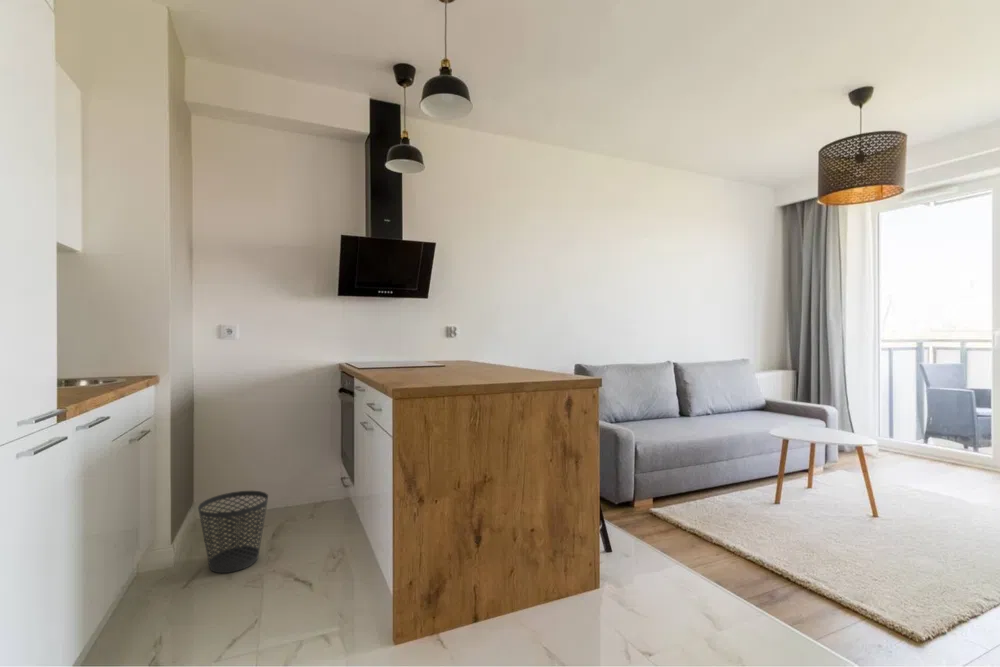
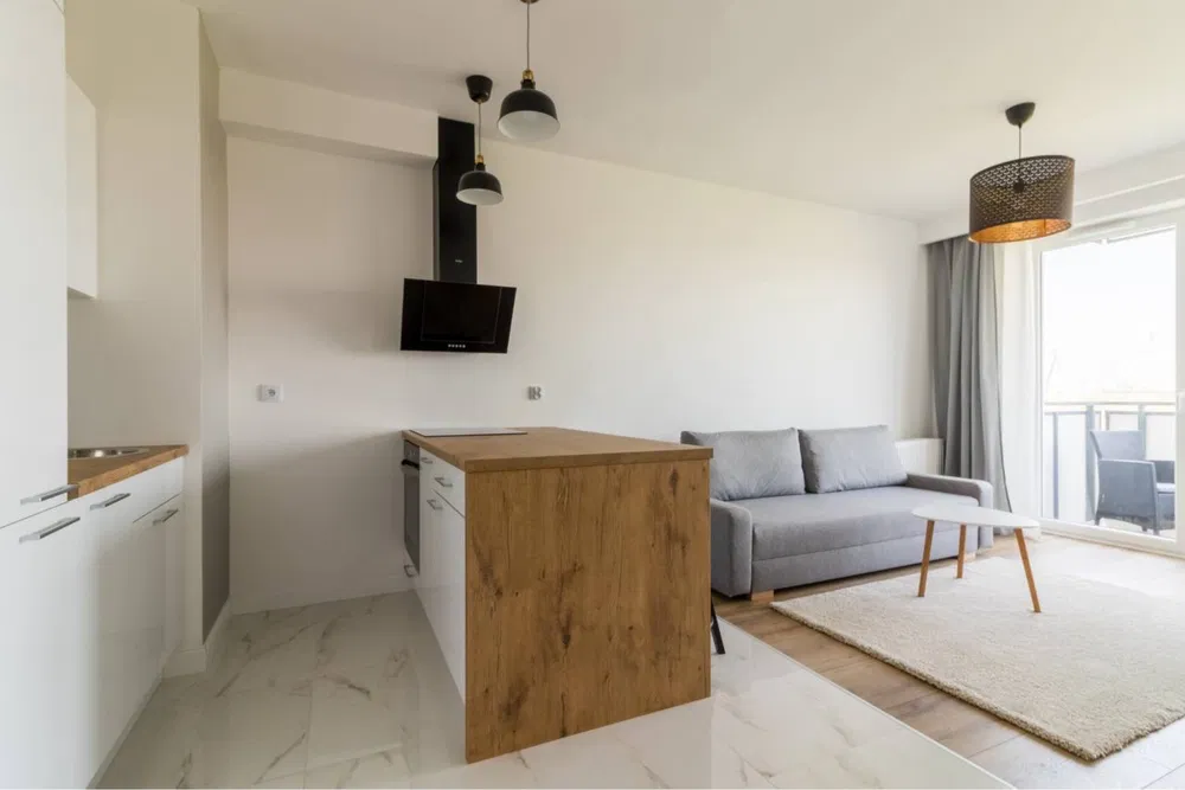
- wastebasket (233, 532)
